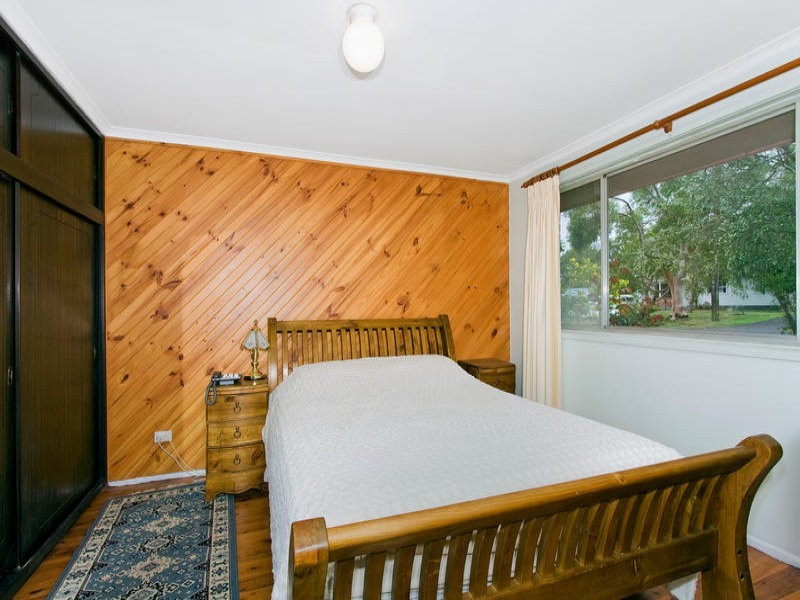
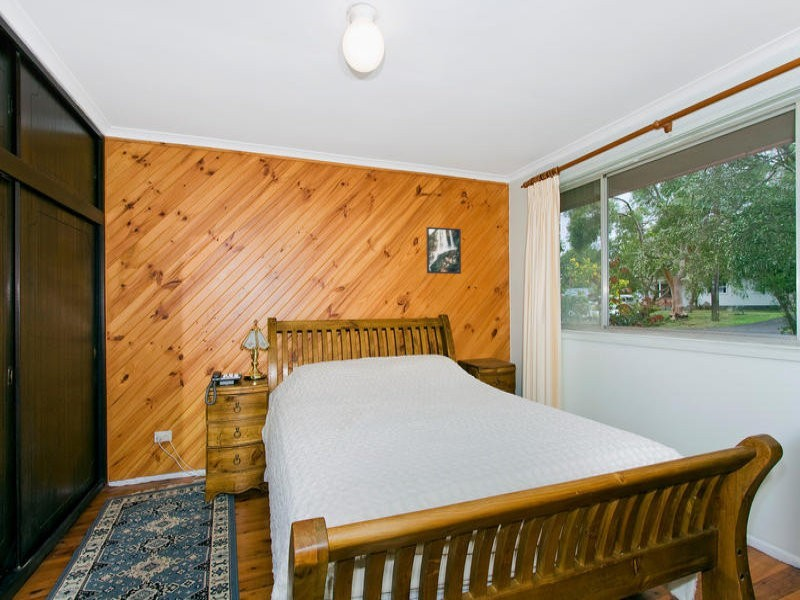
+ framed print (444, 250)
